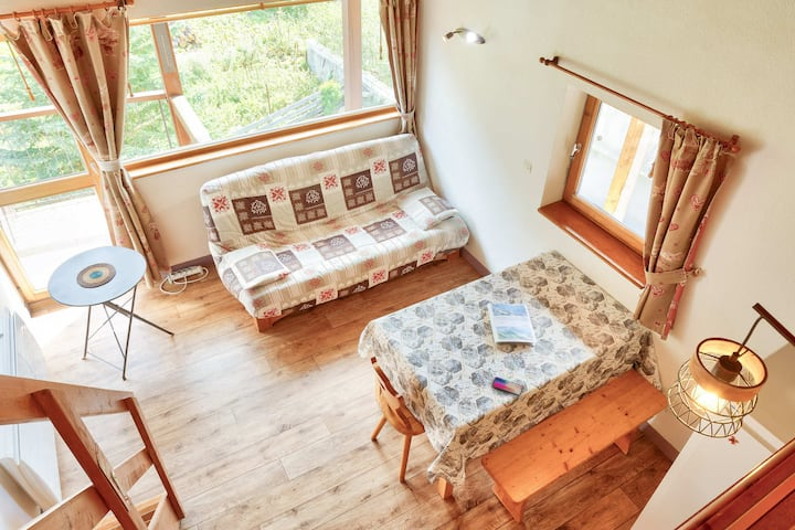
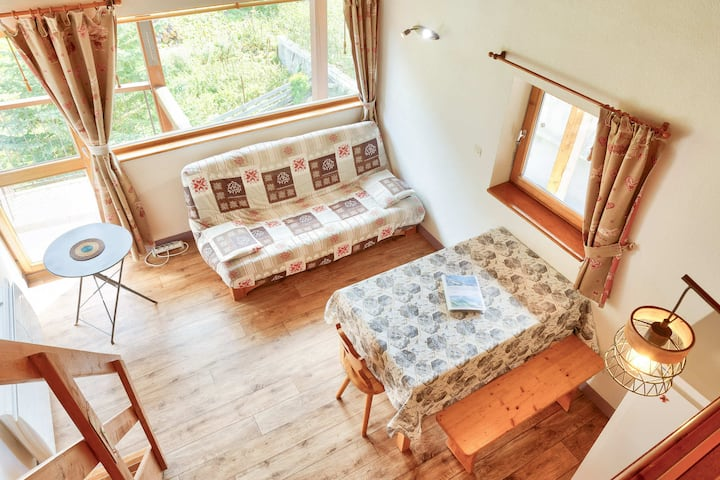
- smartphone (507, 385)
